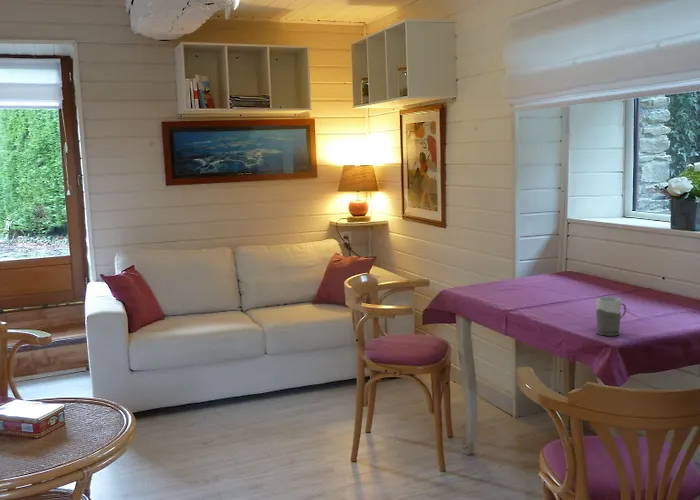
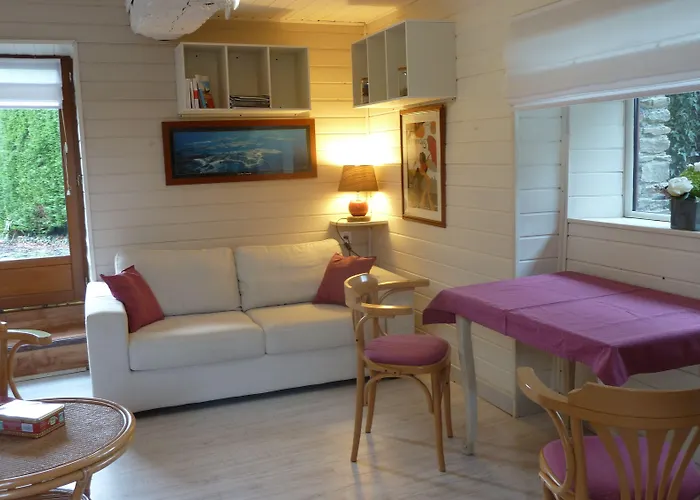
- mug (612, 315)
